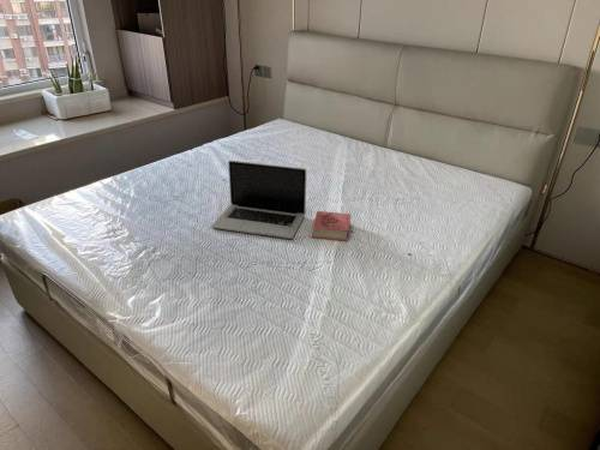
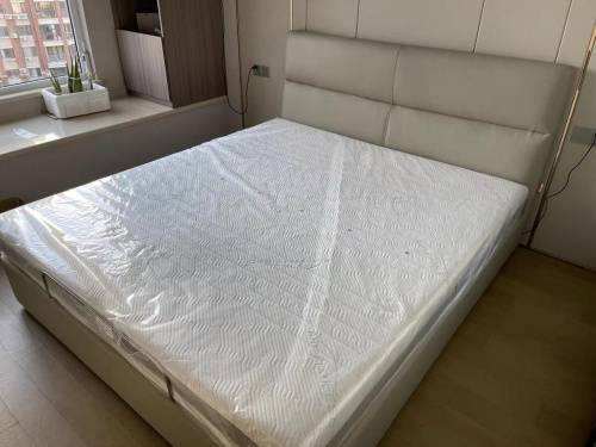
- book (331, 224)
- laptop (258, 198)
